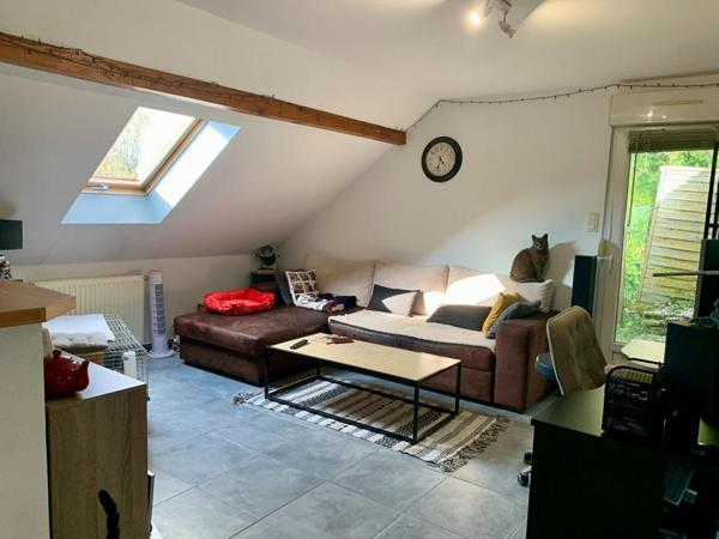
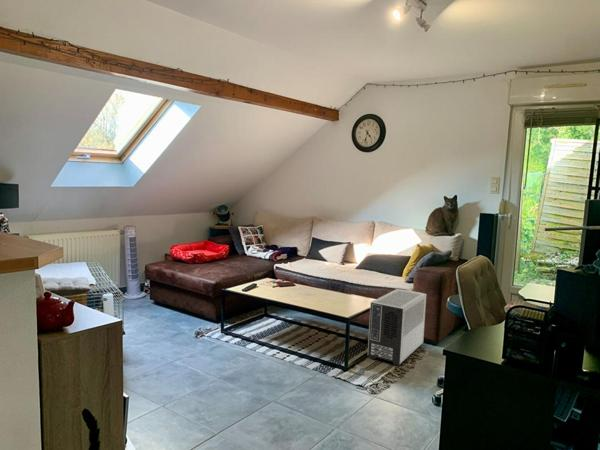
+ air purifier (398, 324)
